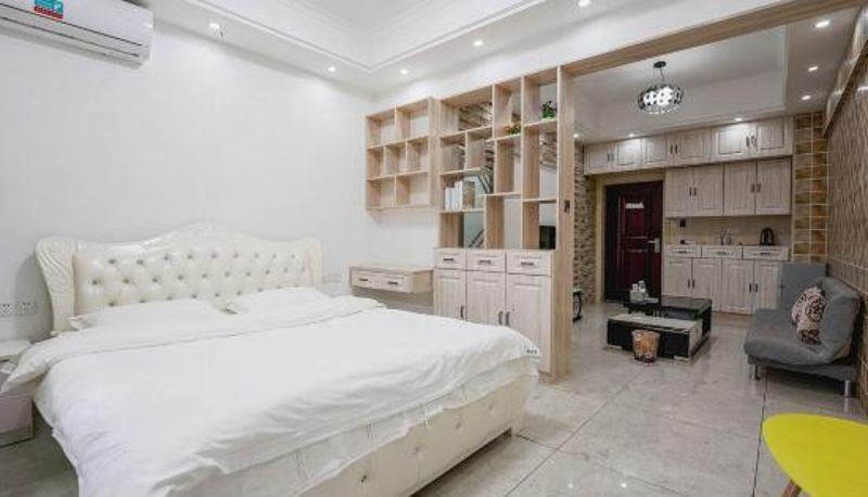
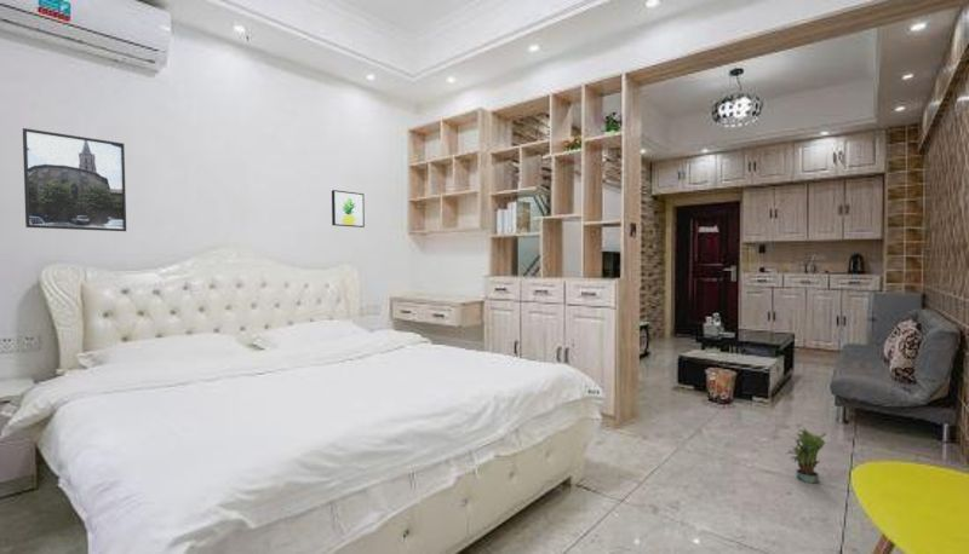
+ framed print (78, 183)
+ potted plant (804, 452)
+ wall art (348, 208)
